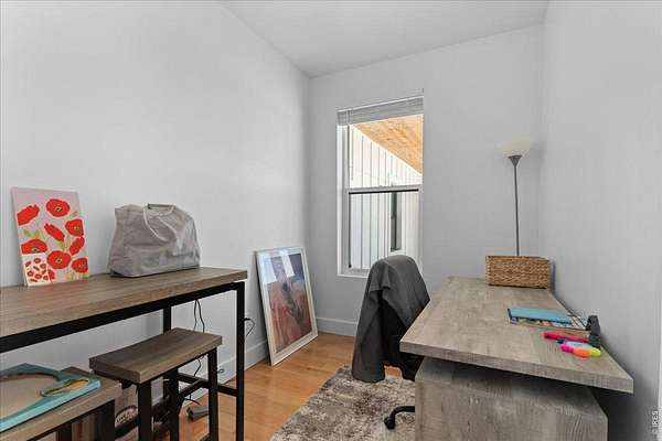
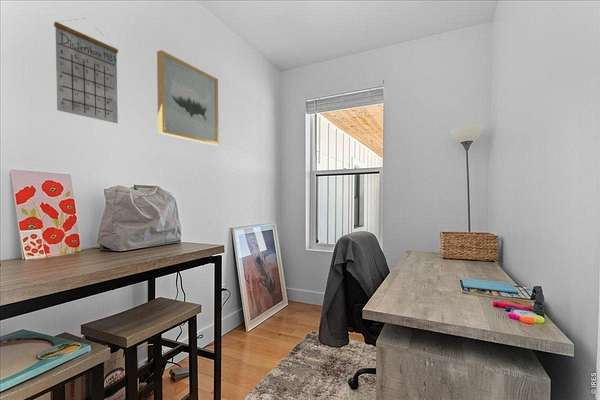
+ calendar (89, 67)
+ wall art (191, 103)
